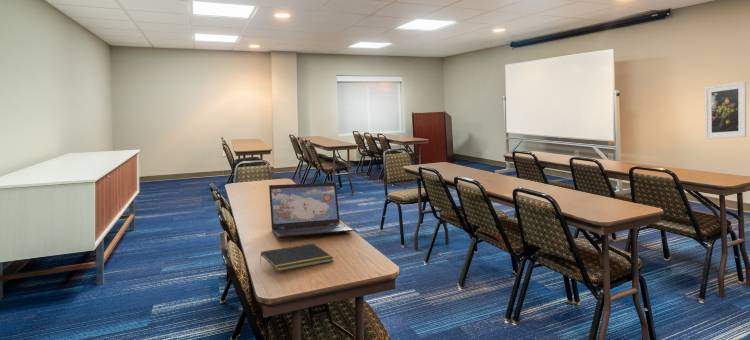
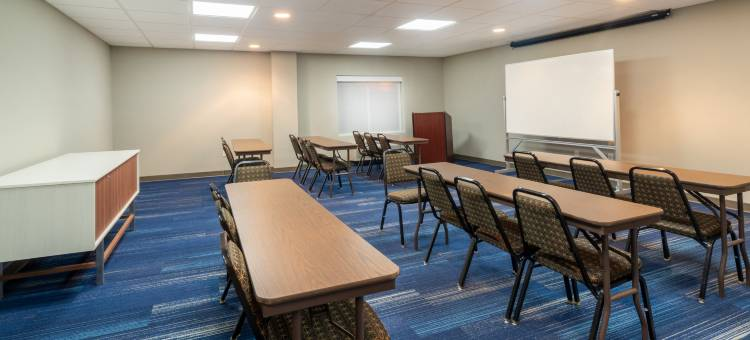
- notepad (297, 256)
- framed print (724, 111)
- laptop (309, 207)
